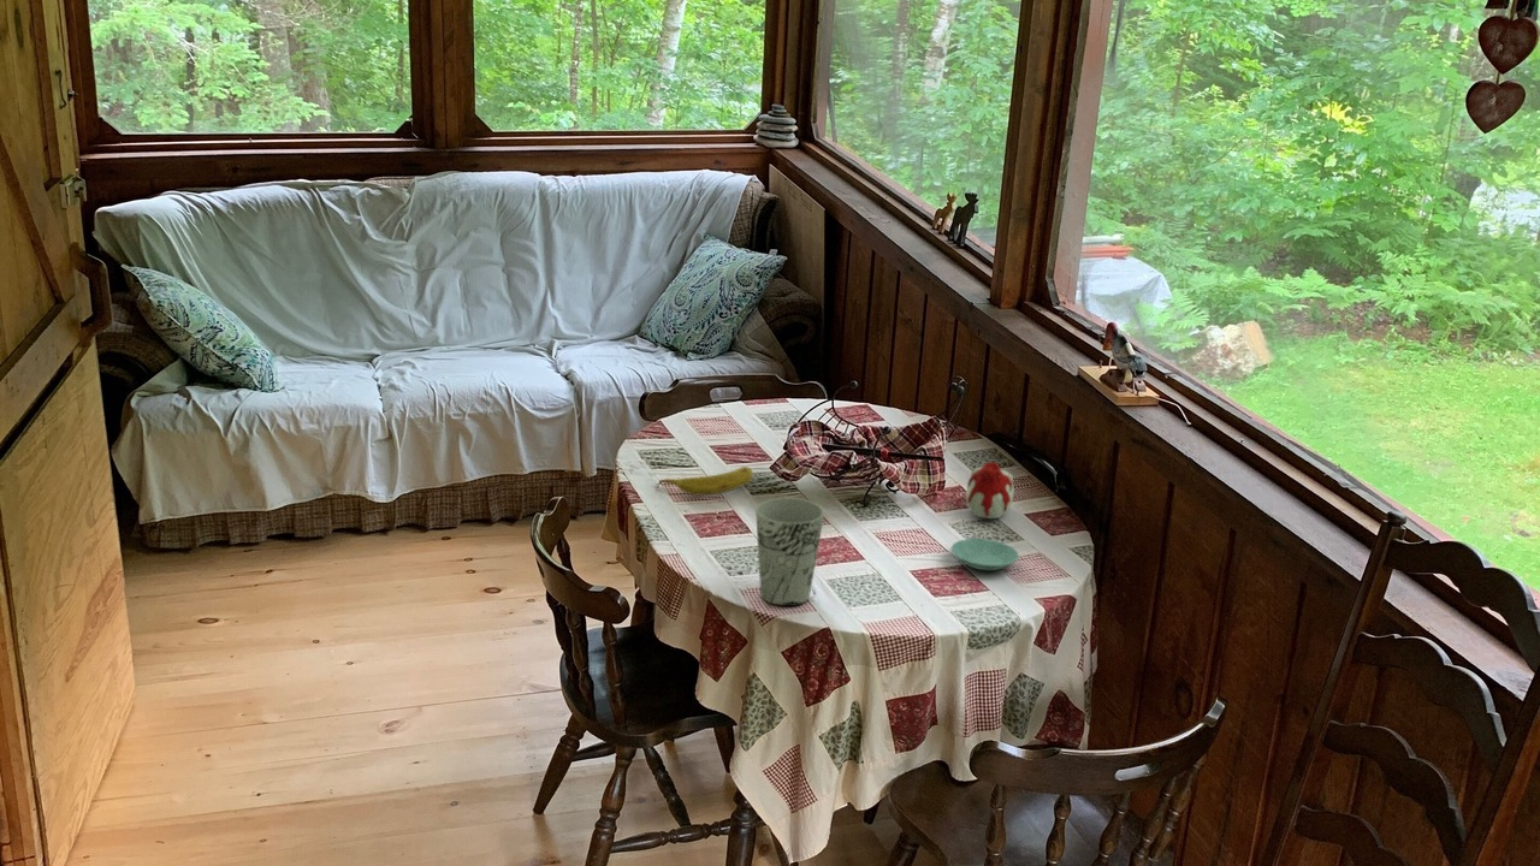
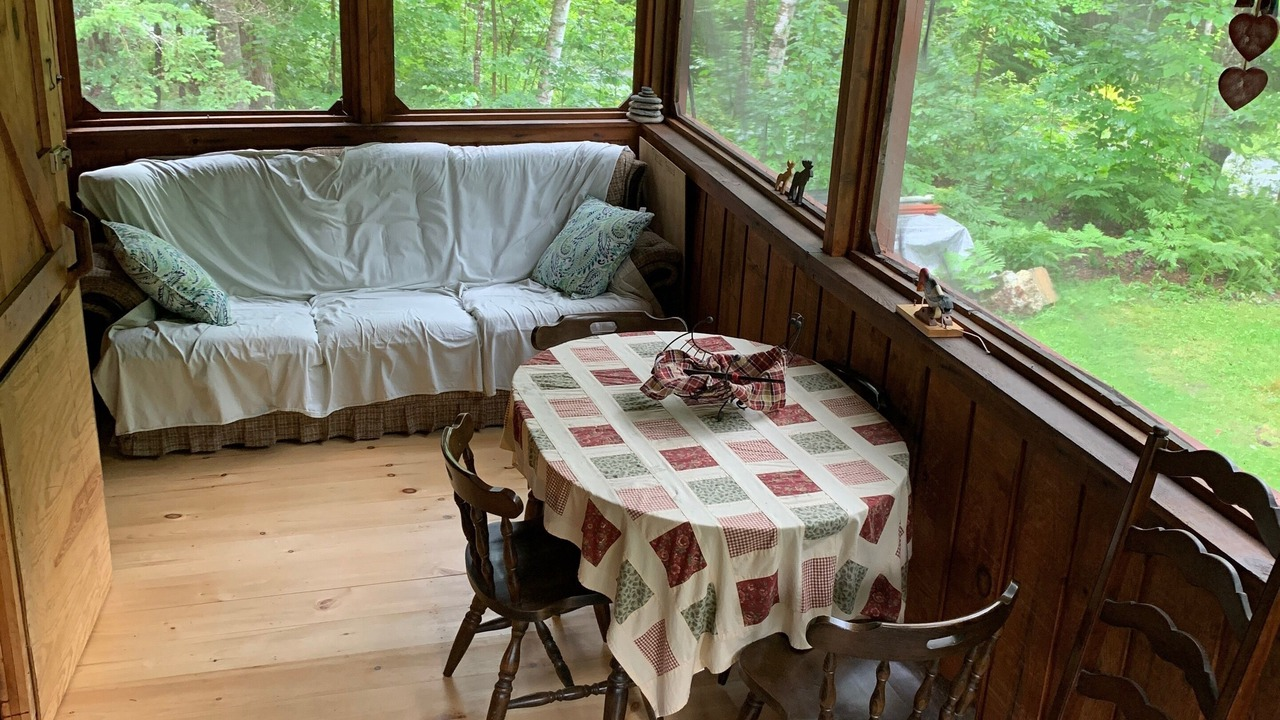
- candle (990, 484)
- cup (787, 553)
- saucer (984, 557)
- fruit (710, 479)
